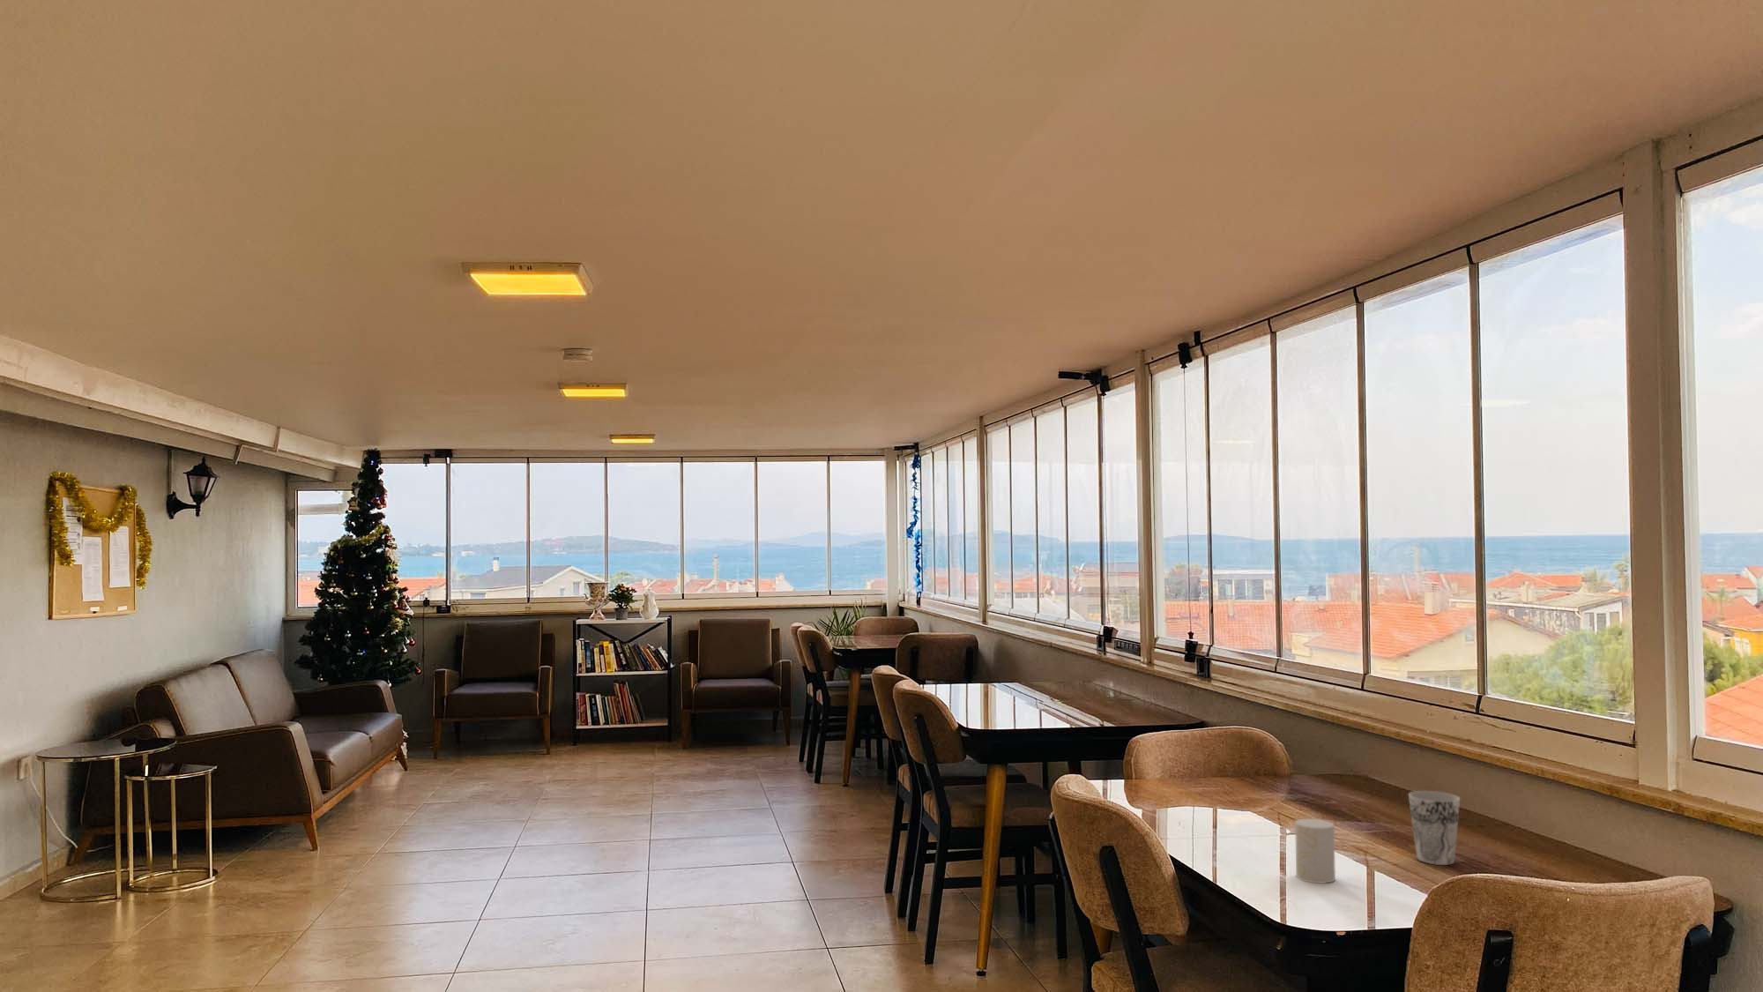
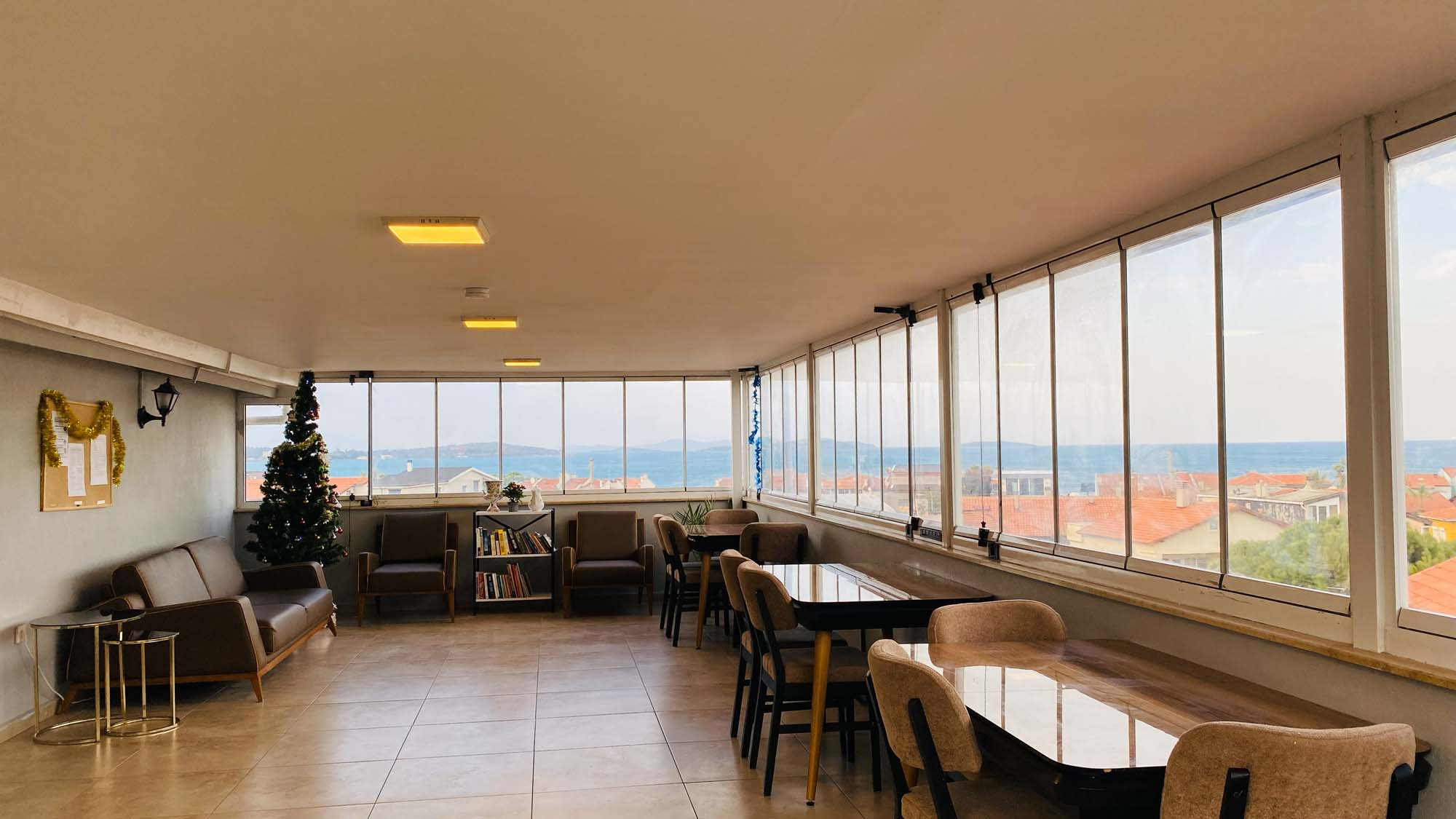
- cup (1434, 828)
- cup (1314, 850)
